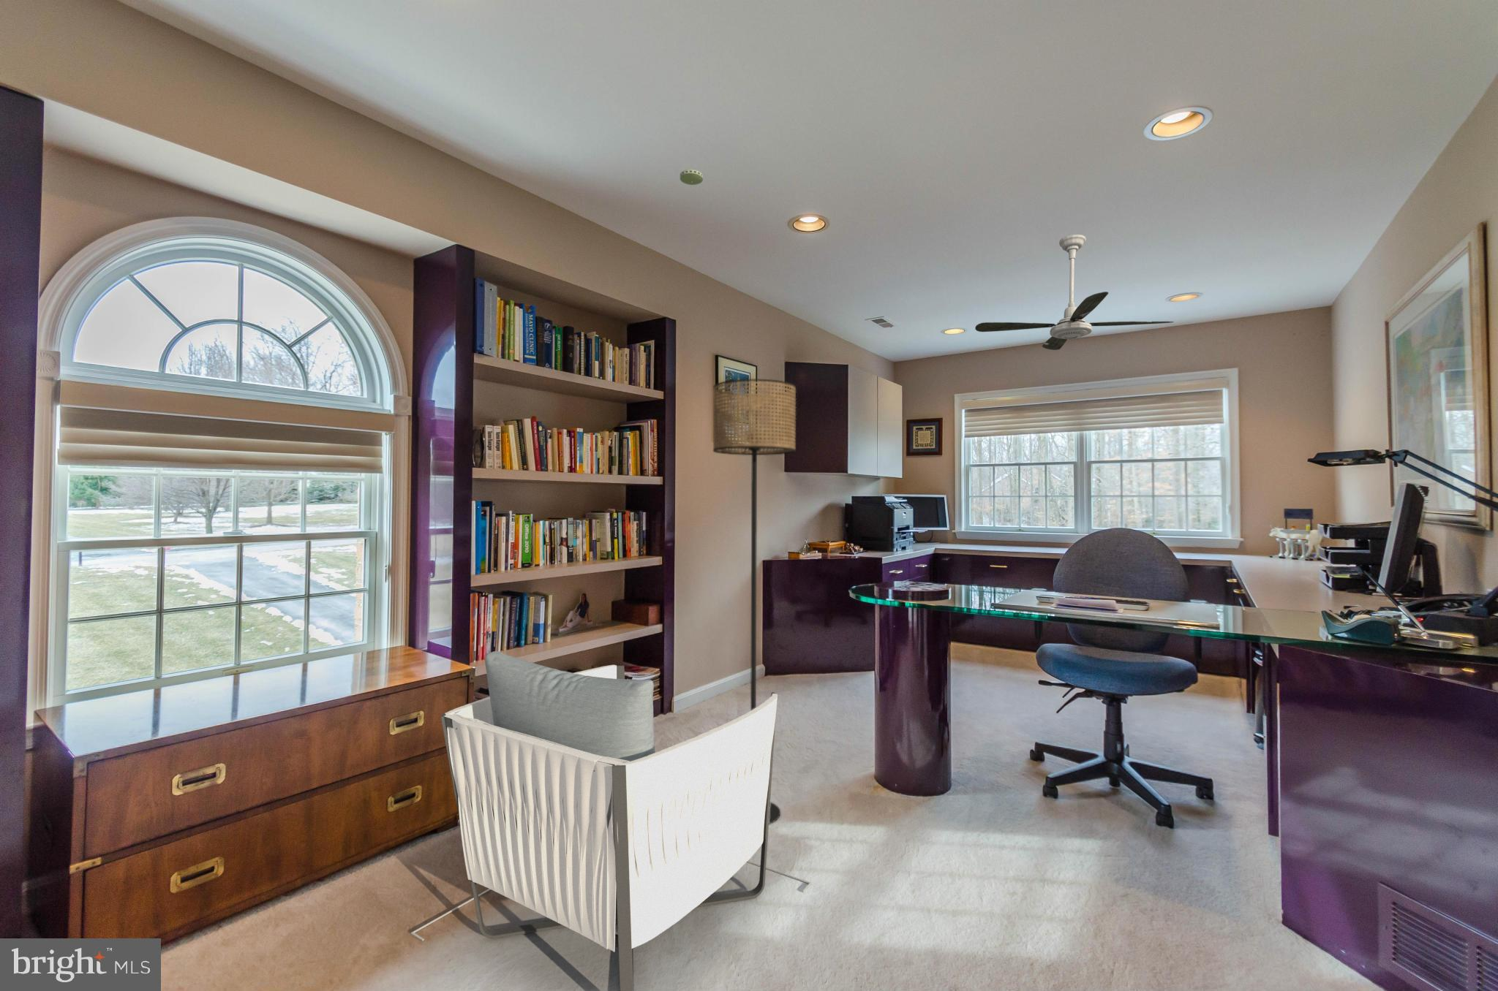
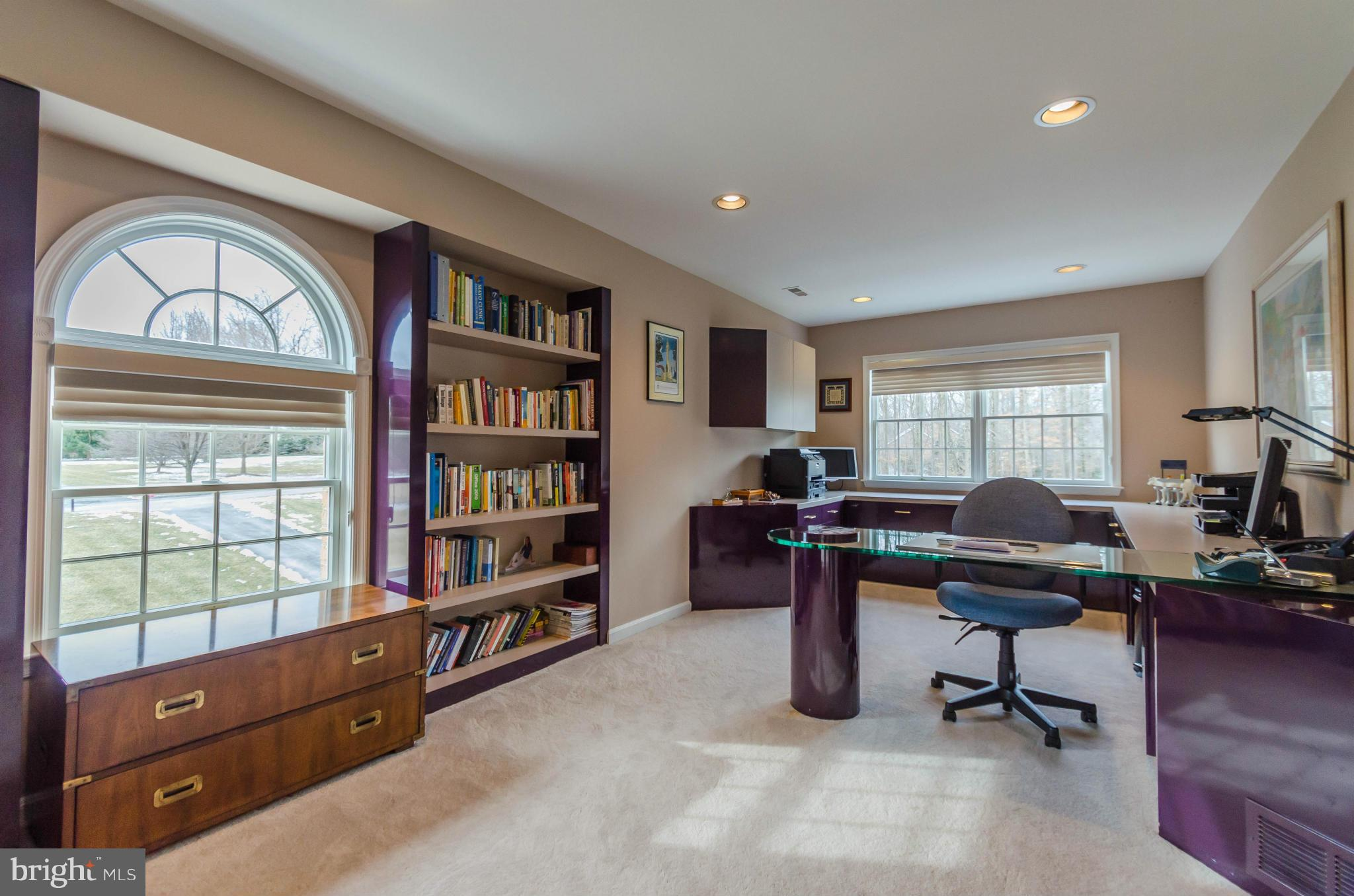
- armchair (624, 775)
- smoke detector (691, 176)
- floor lamp (753, 598)
- ceiling fan (1070, 286)
